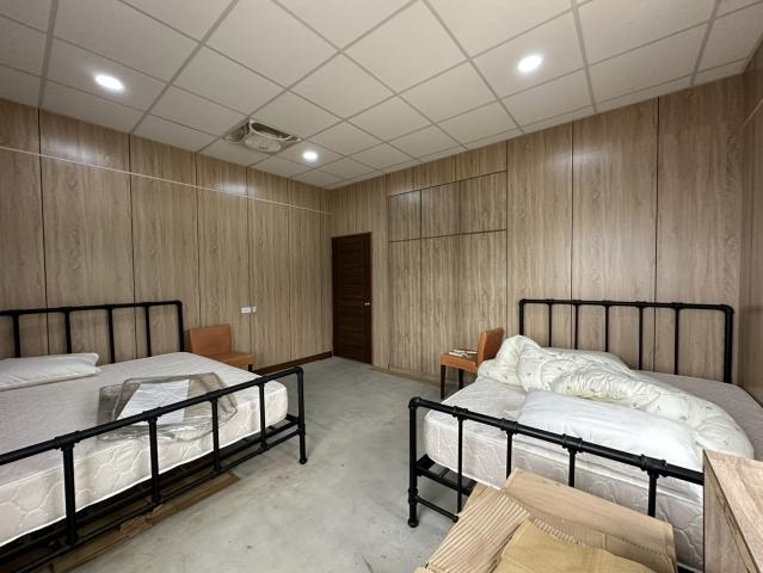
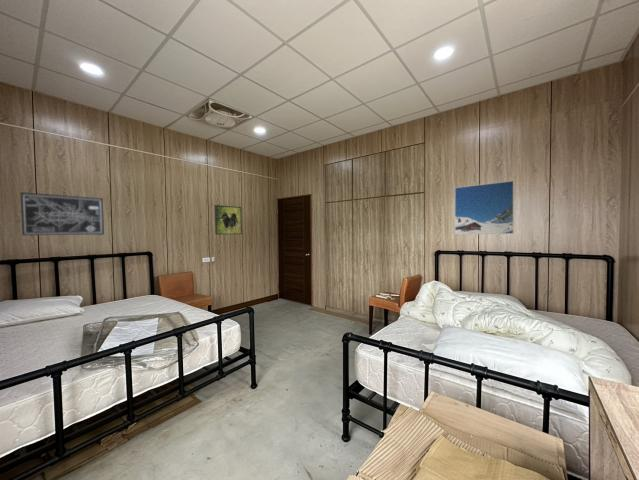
+ wall art (65, 215)
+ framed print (482, 209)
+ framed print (228, 220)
